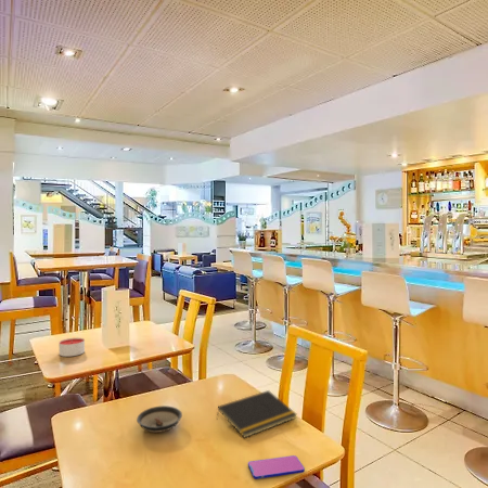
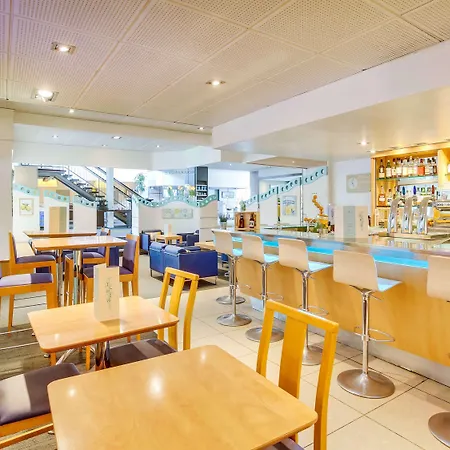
- smartphone (275, 466)
- candle (72, 346)
- notepad (257, 411)
- saucer (159, 421)
